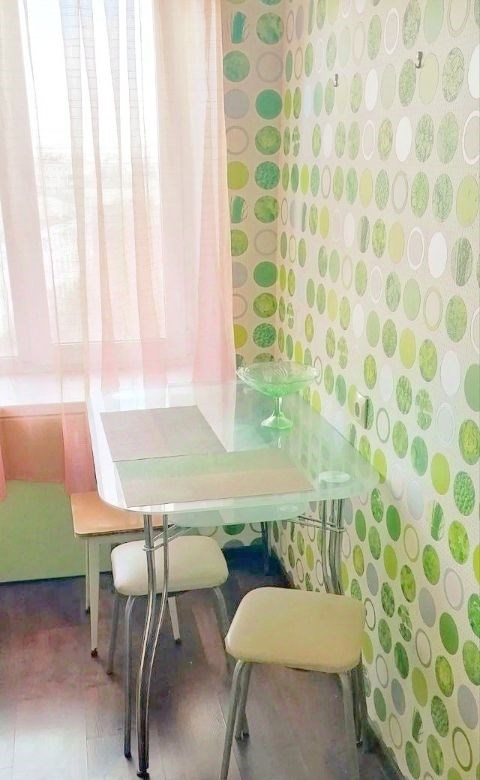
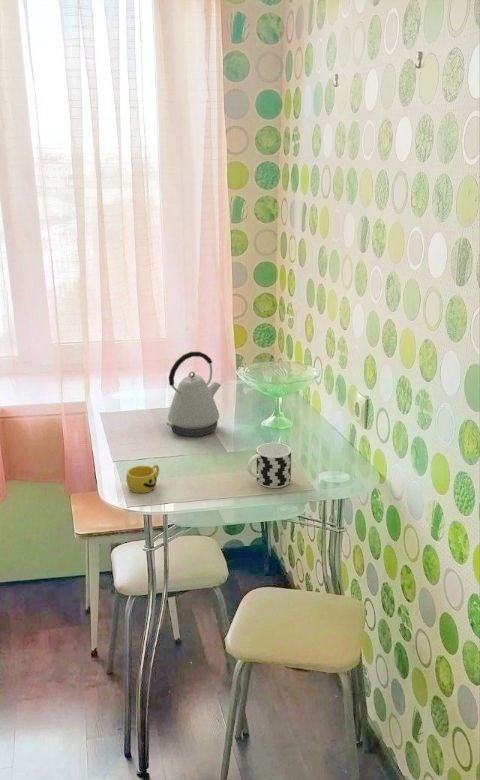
+ cup (268, 466)
+ cup (144, 477)
+ kettle (194, 390)
